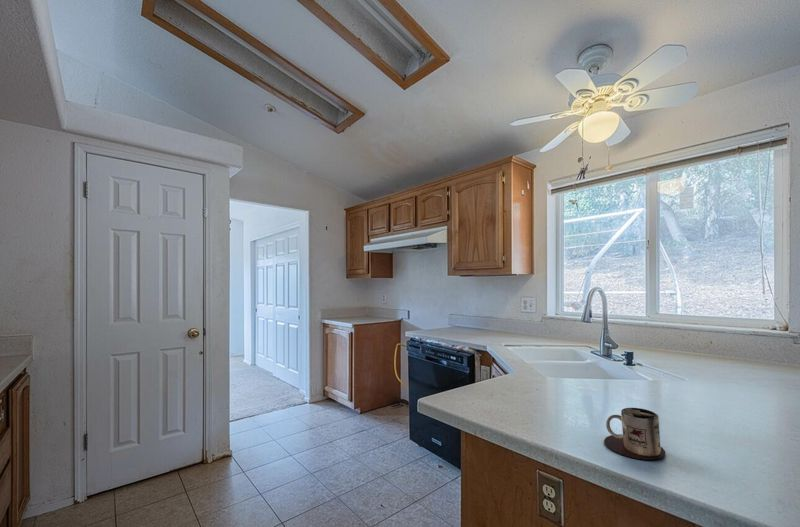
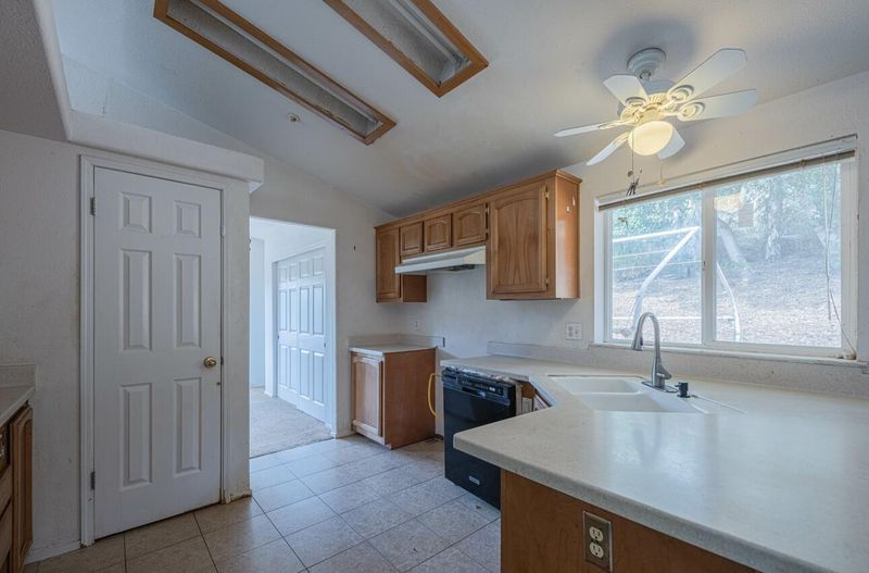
- mug (633, 428)
